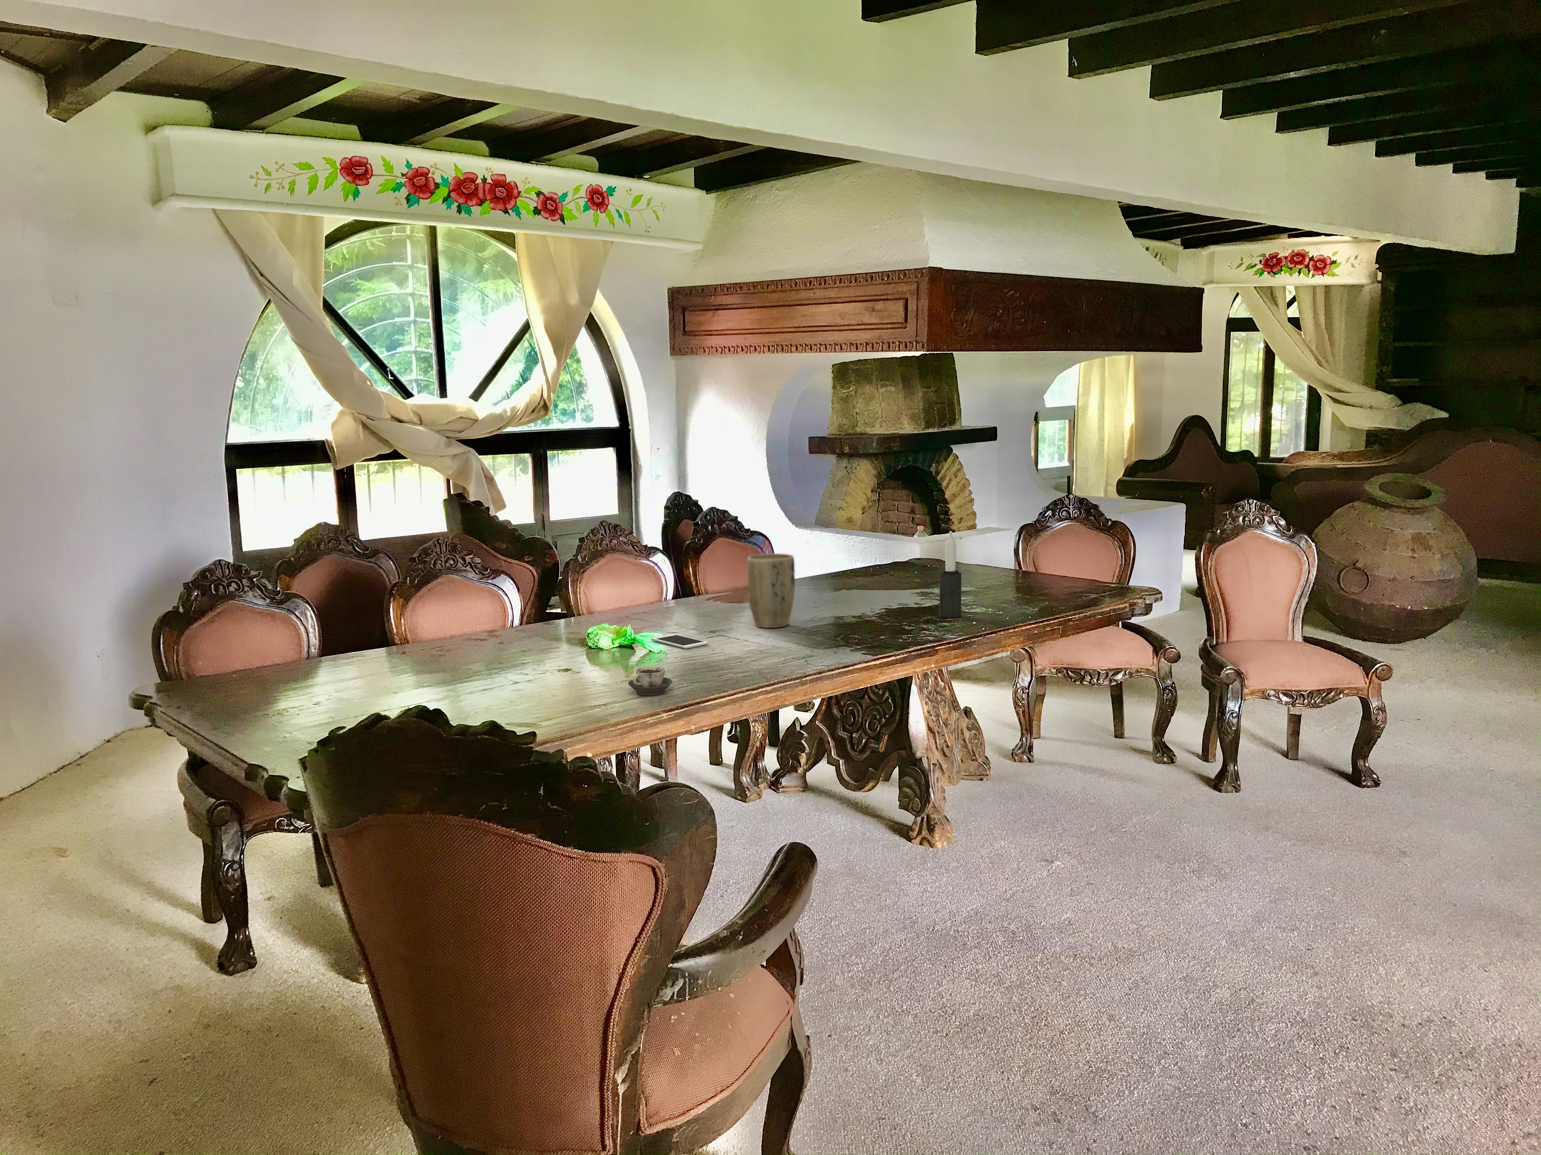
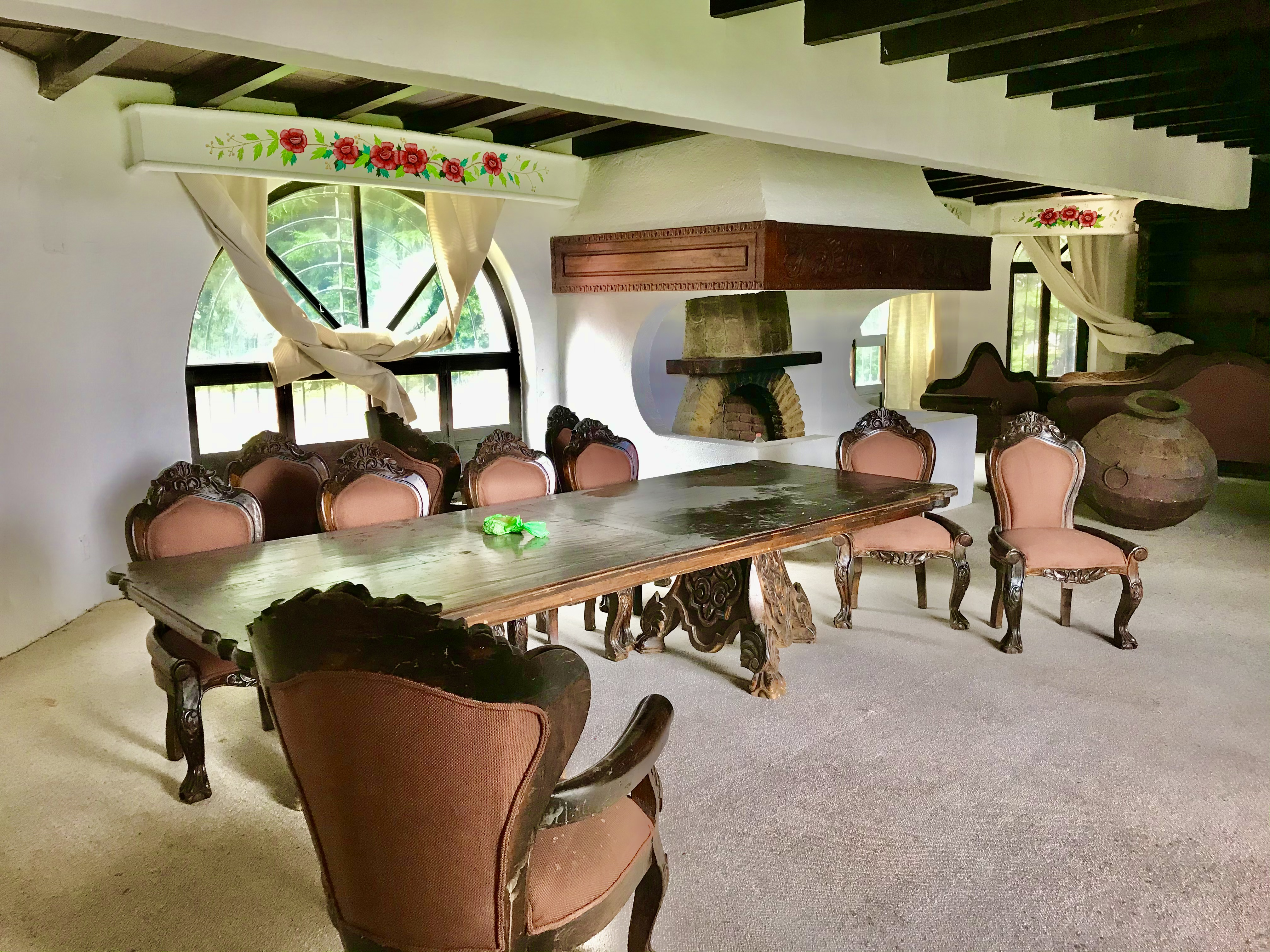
- candle (950, 574)
- cup (650, 681)
- plant pot (772, 591)
- cell phone (679, 641)
